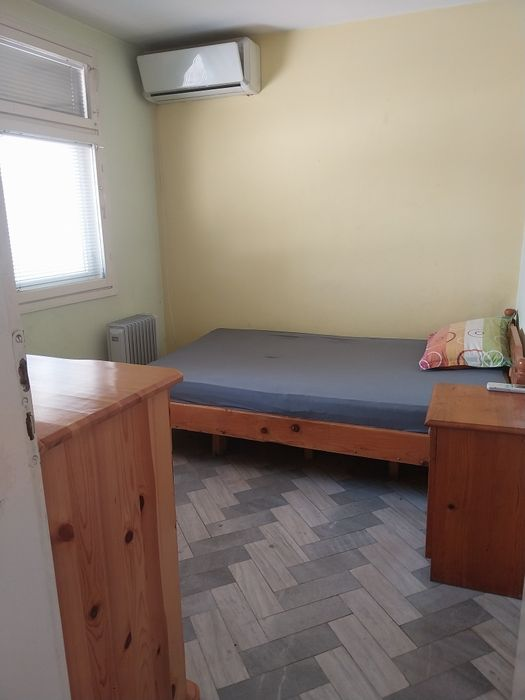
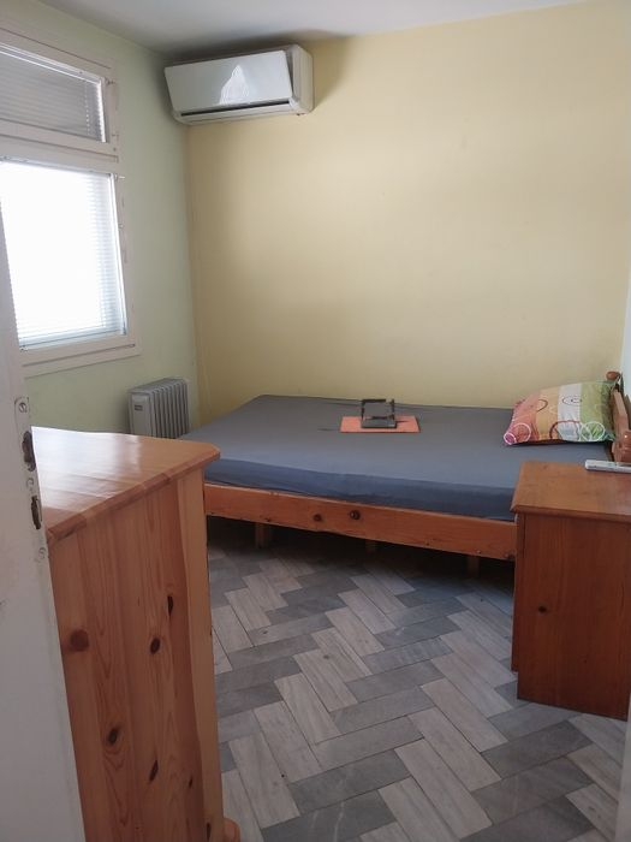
+ laptop (379, 416)
